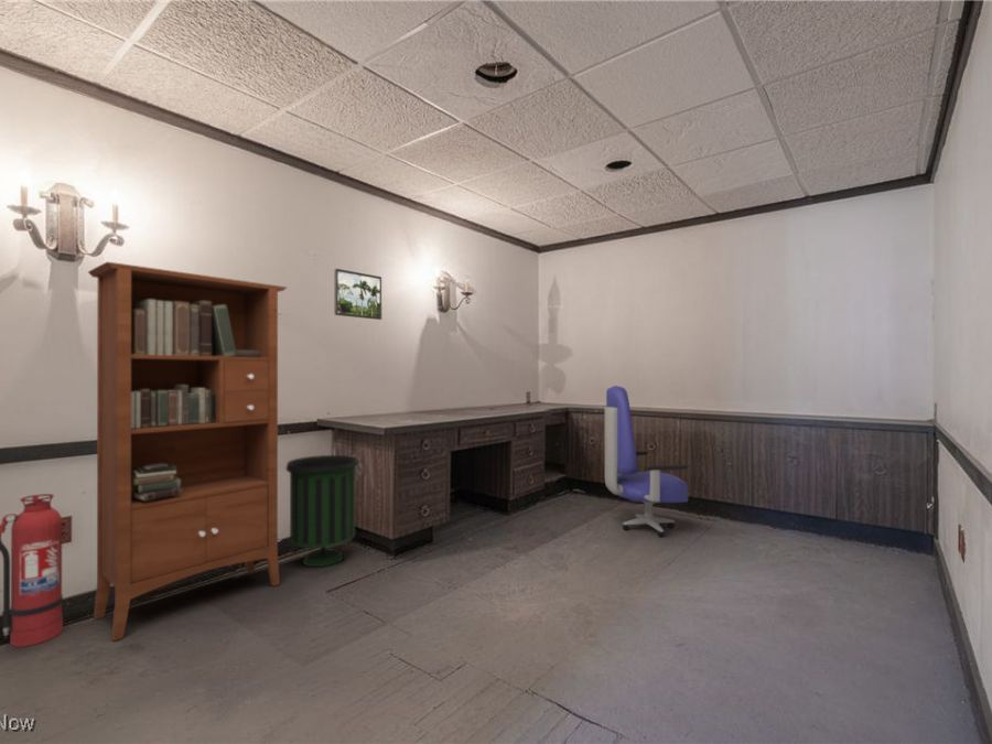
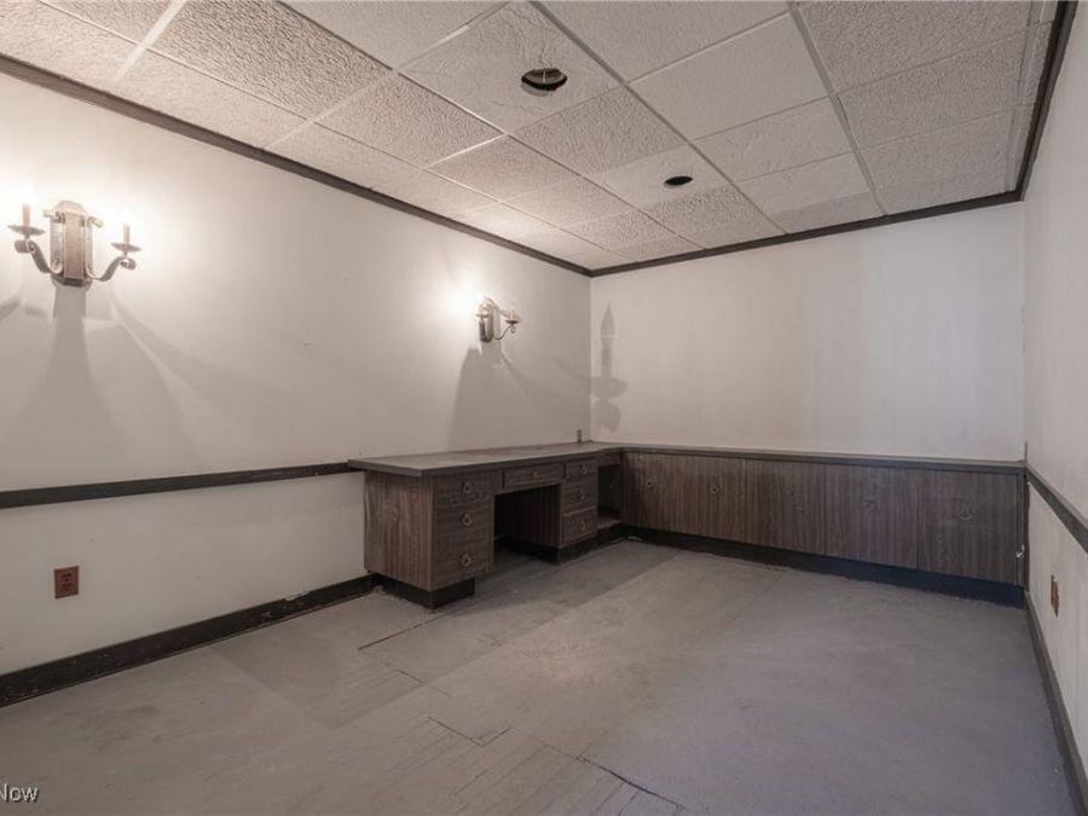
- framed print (358, 294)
- fire extinguisher (30, 568)
- office chair (643, 454)
- bookcase (196, 439)
- trash can (323, 509)
